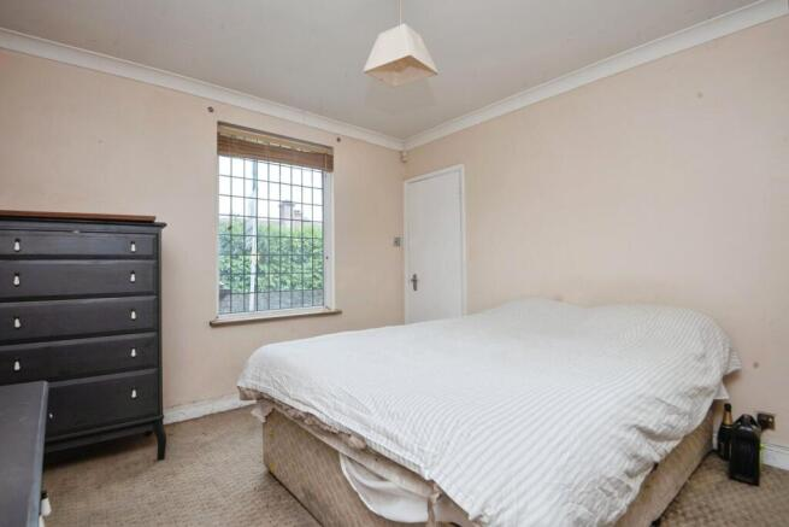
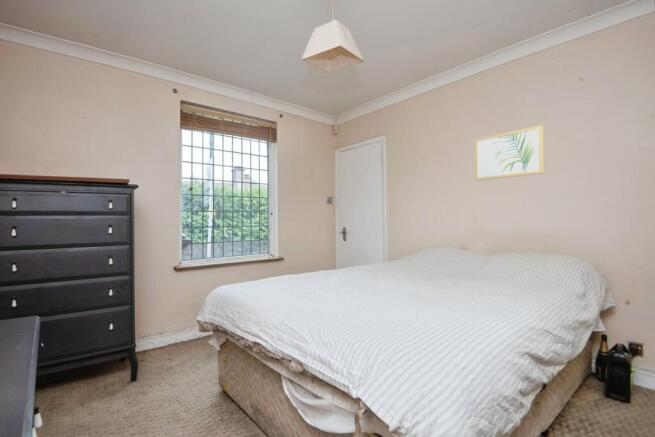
+ wall art (506, 155)
